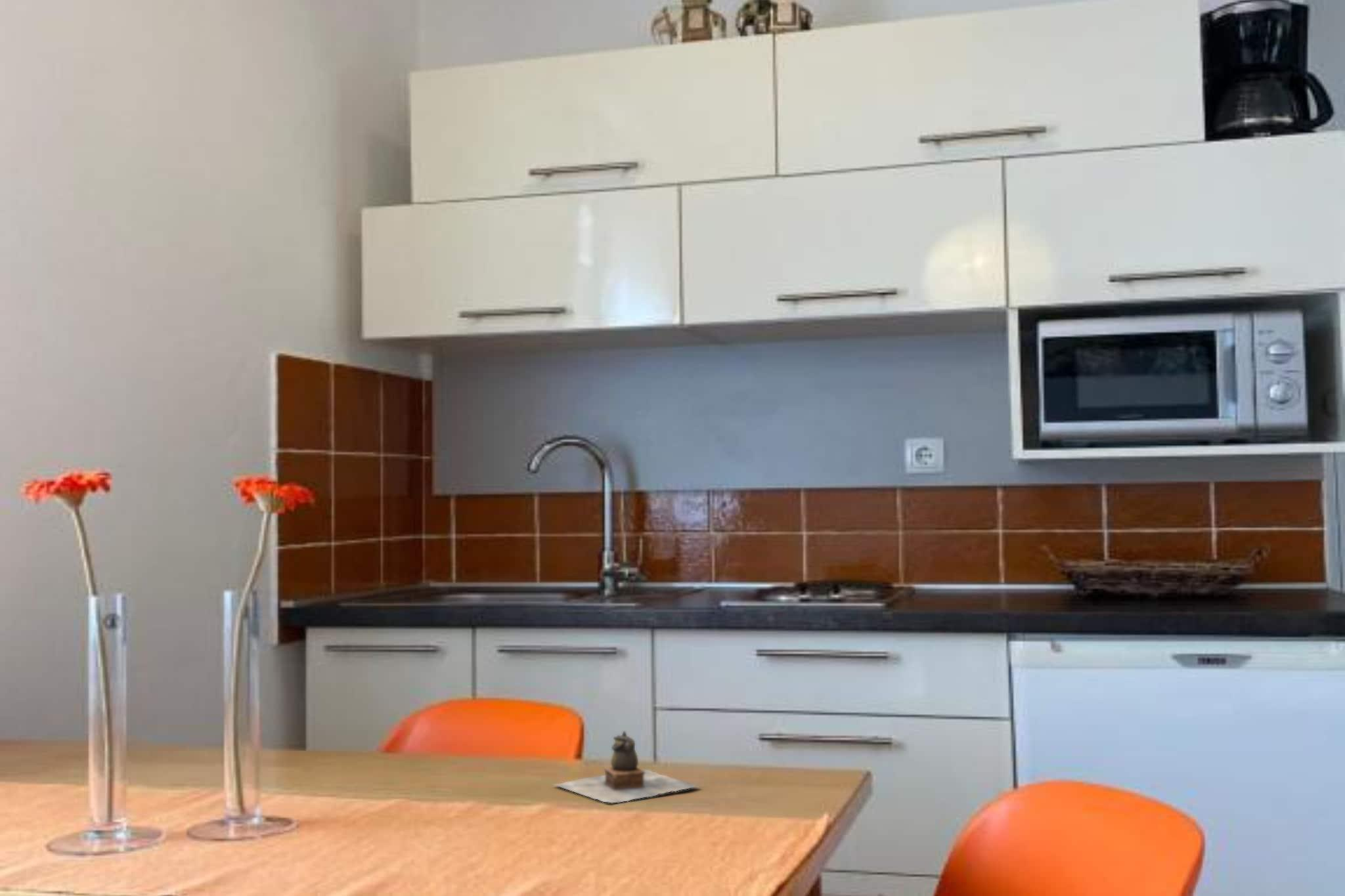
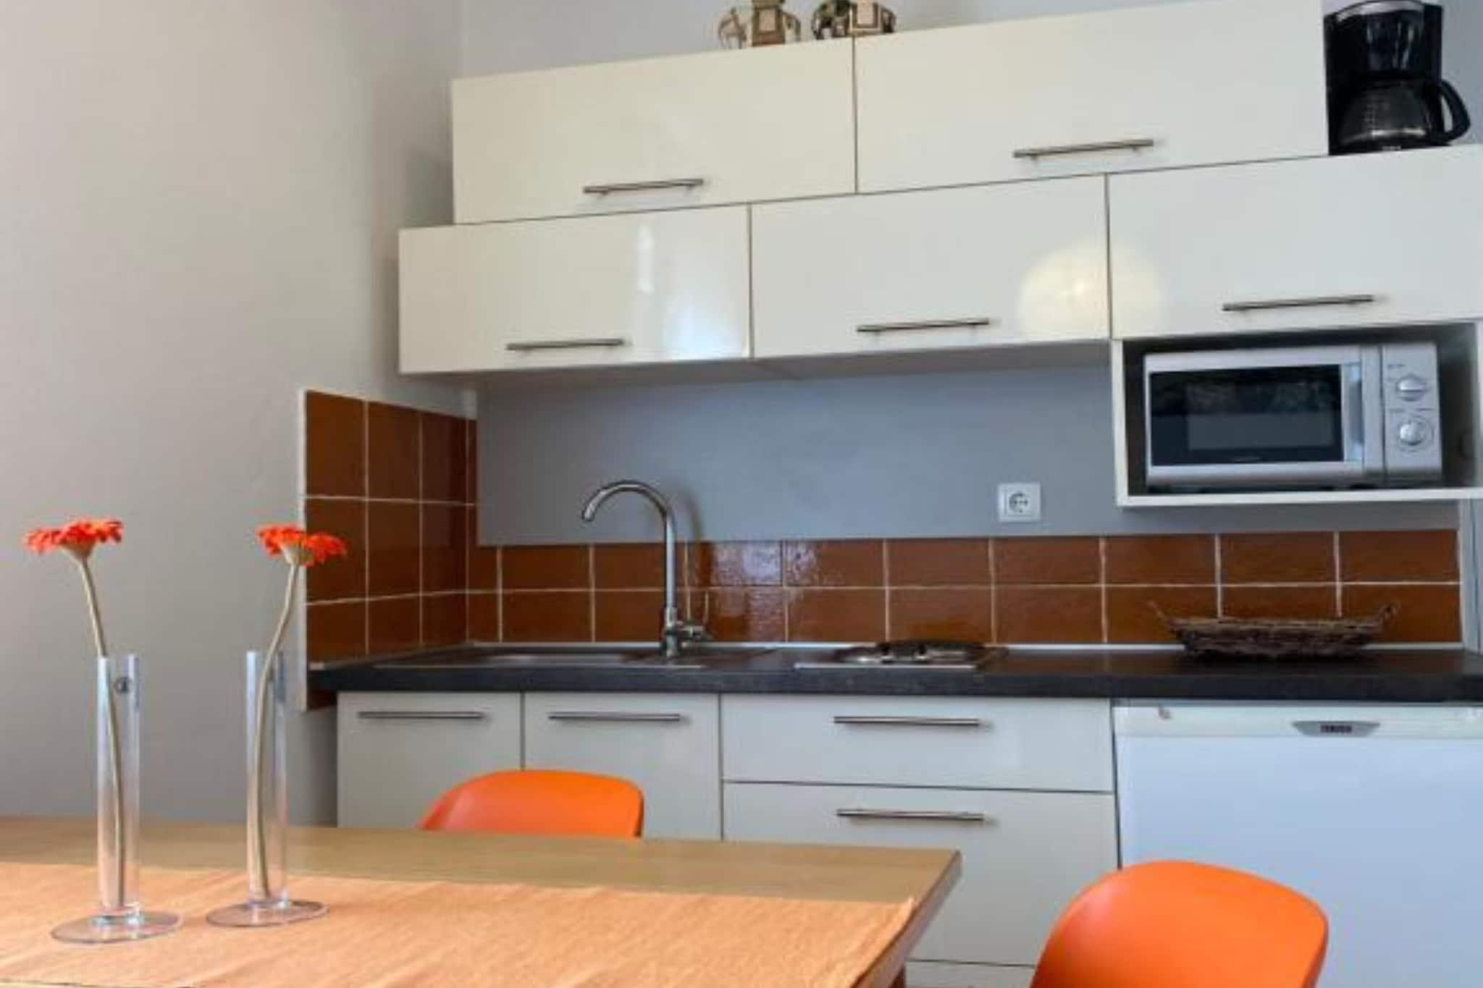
- teapot (623, 759)
